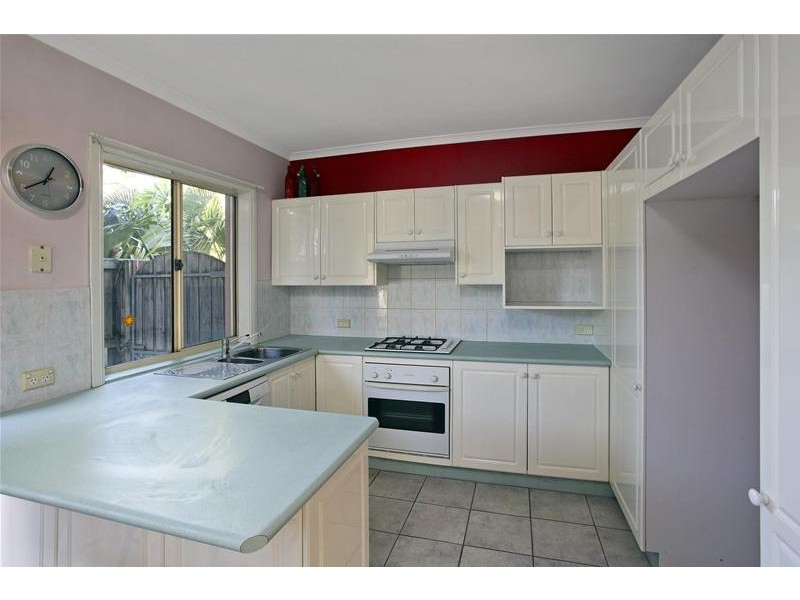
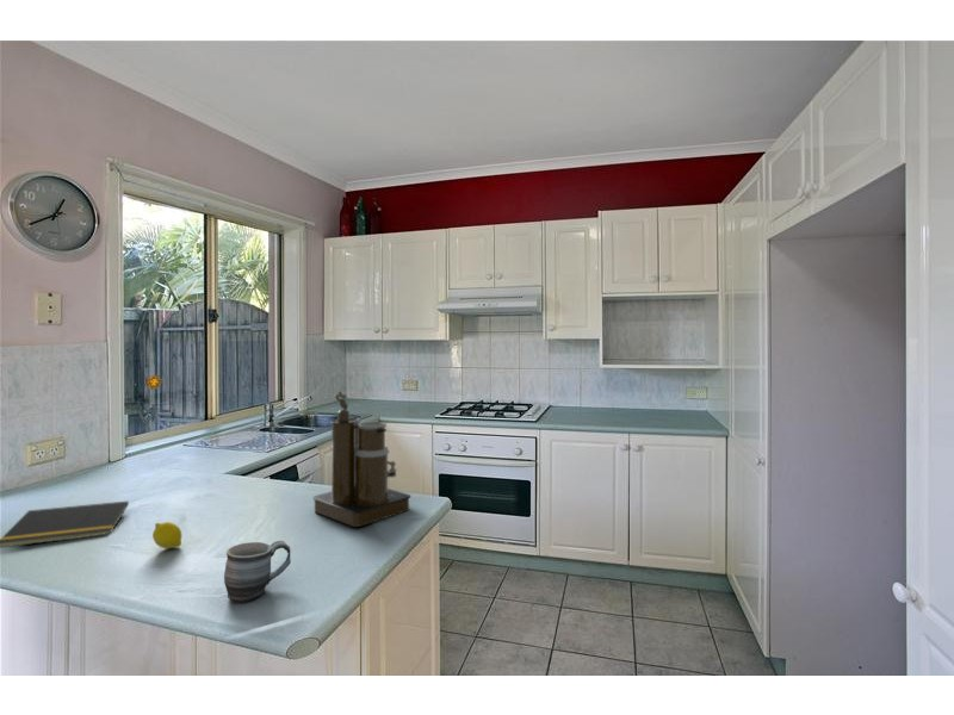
+ coffee maker (361, 450)
+ fruit (167, 535)
+ mug (256, 567)
+ notepad (68, 522)
